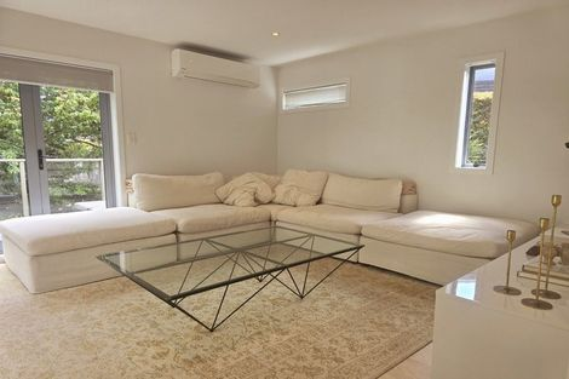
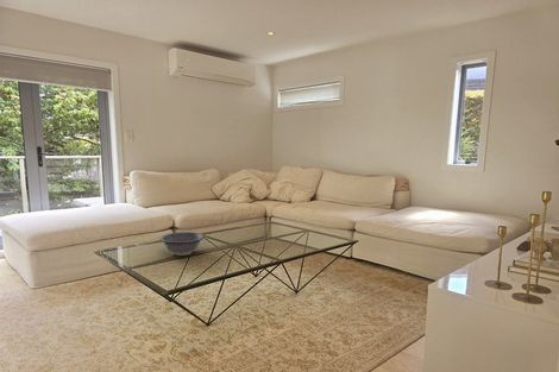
+ decorative bowl (182, 245)
